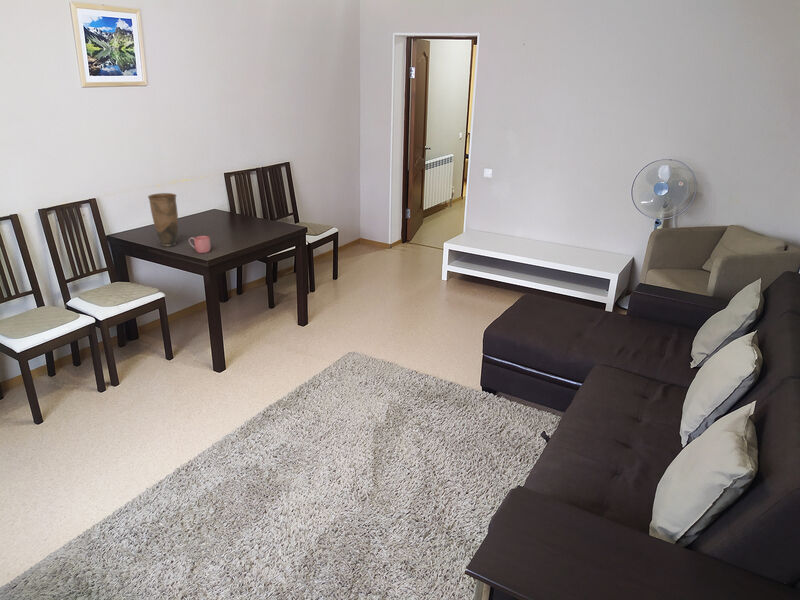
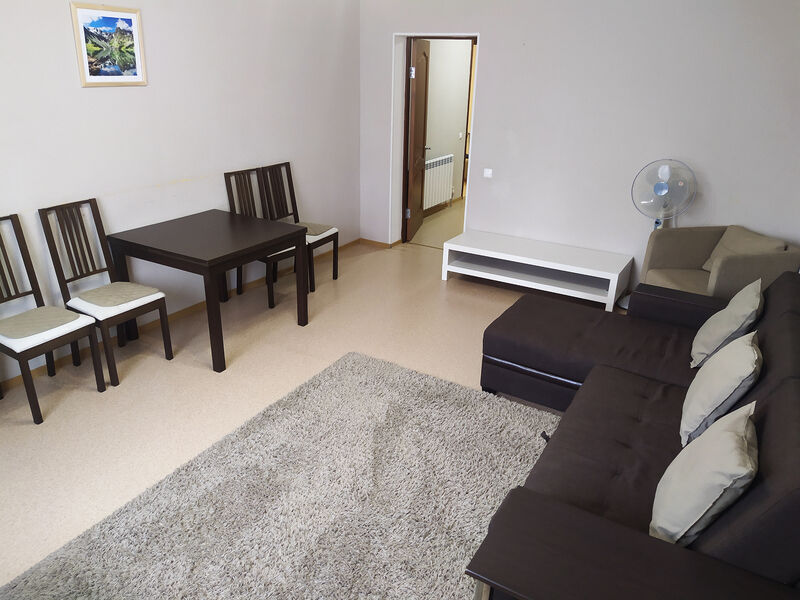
- vase (165, 220)
- mug (199, 244)
